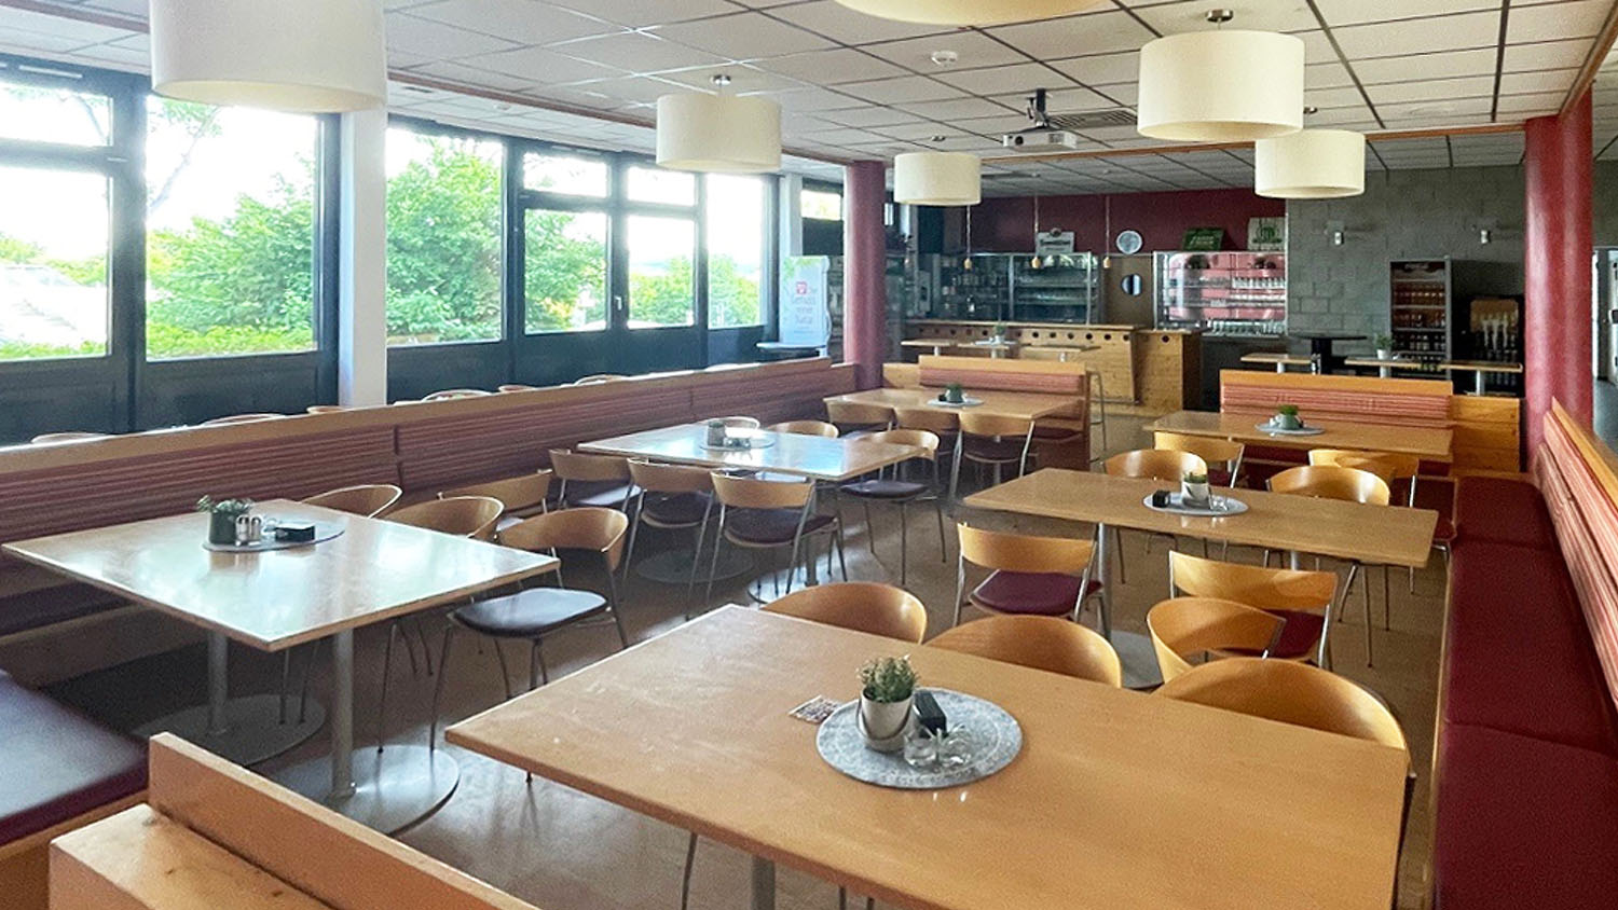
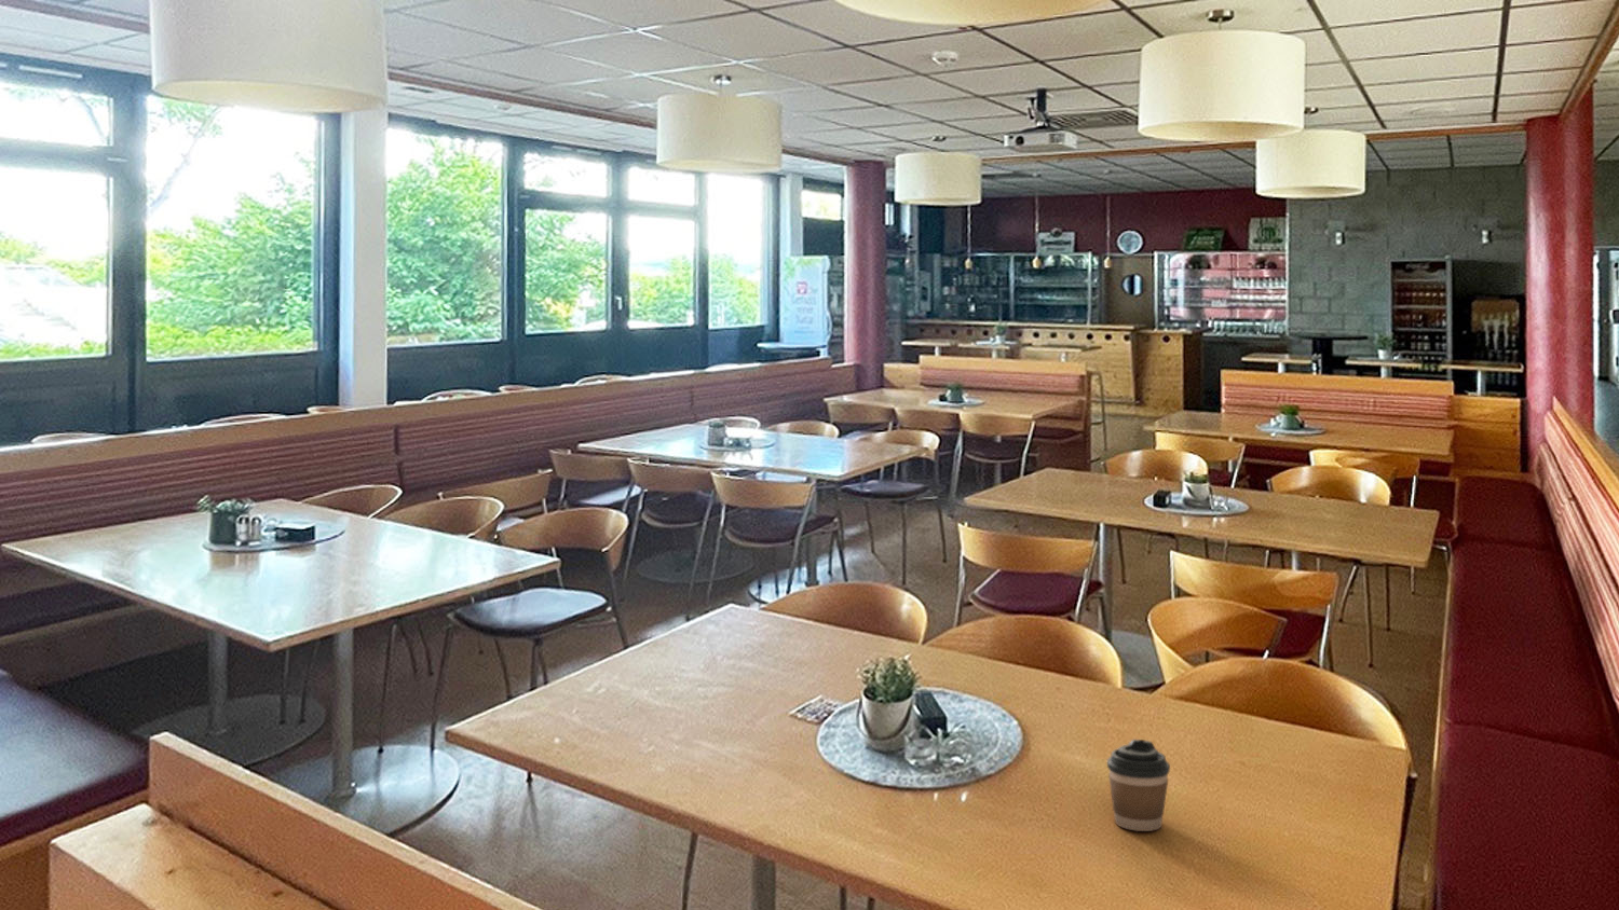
+ coffee cup (1138, 782)
